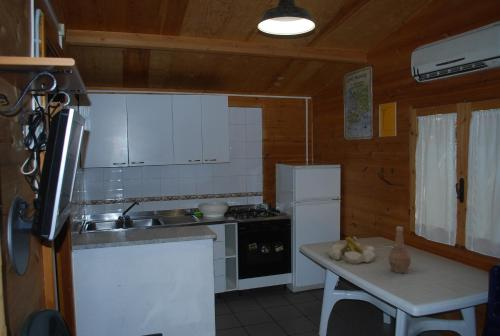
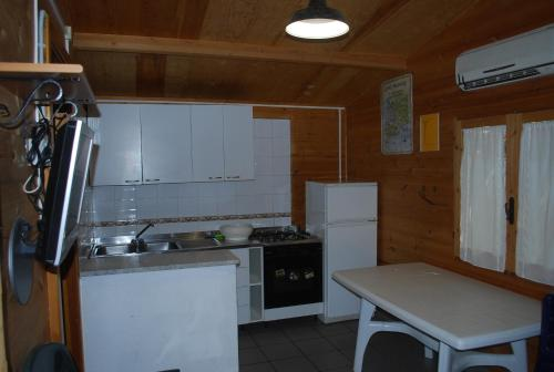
- vase (399, 249)
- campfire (352, 246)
